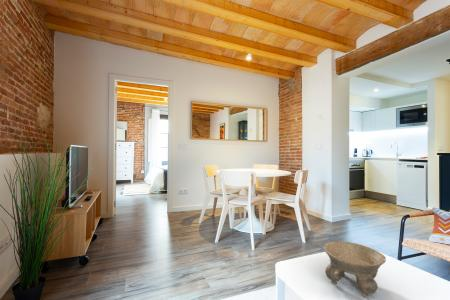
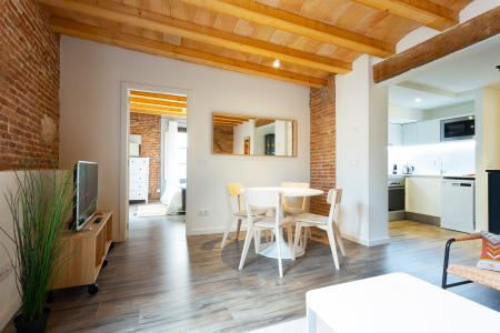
- bowl (352, 268)
